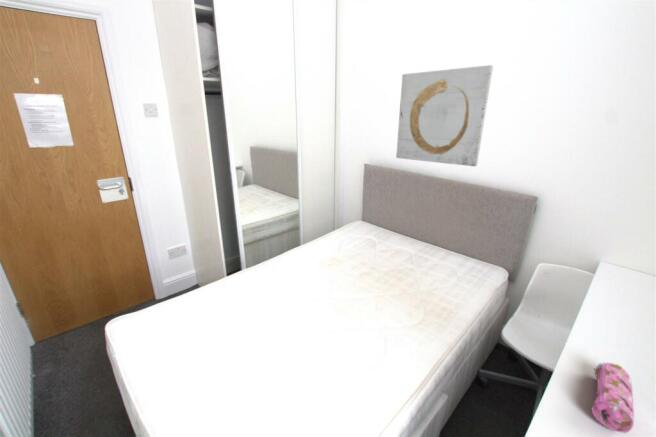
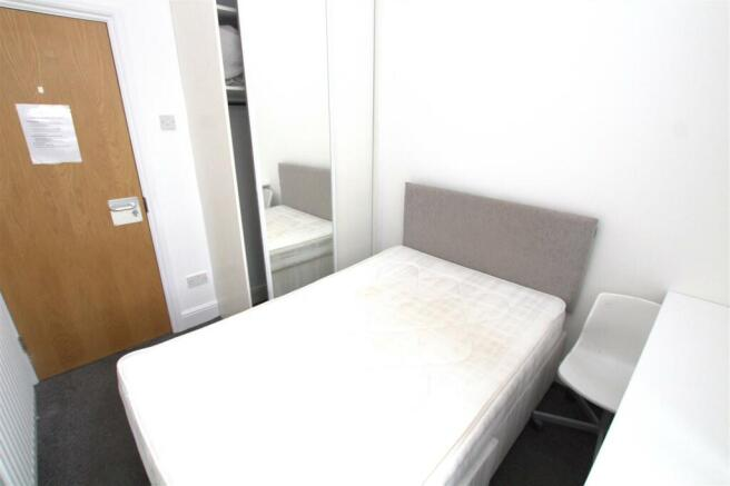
- pencil case (612, 394)
- wall art (438, 118)
